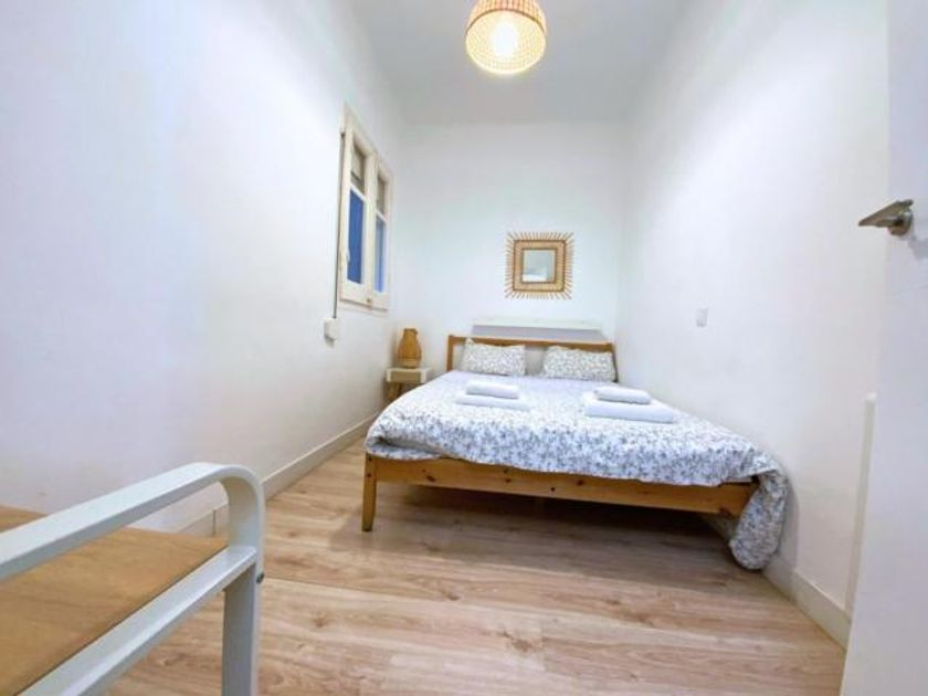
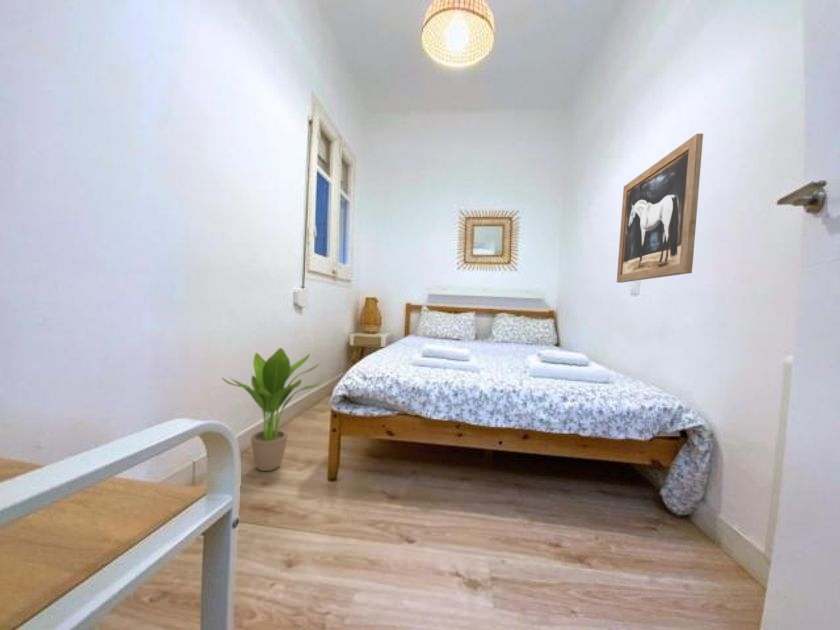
+ potted plant (281, 404)
+ wall art (651, 222)
